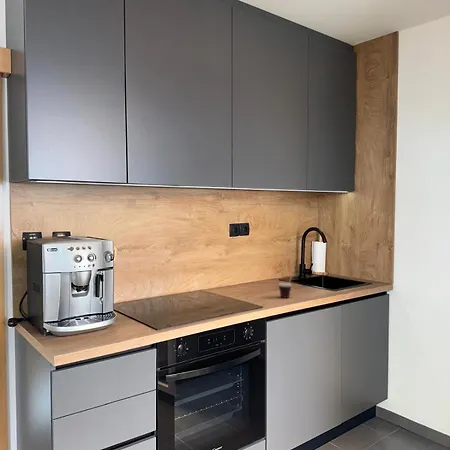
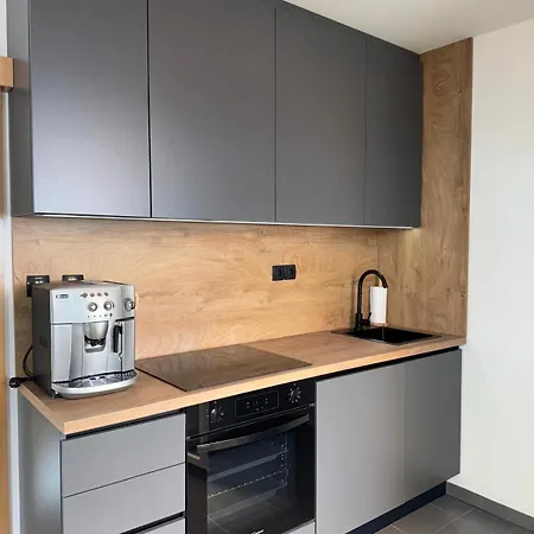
- cup (288, 285)
